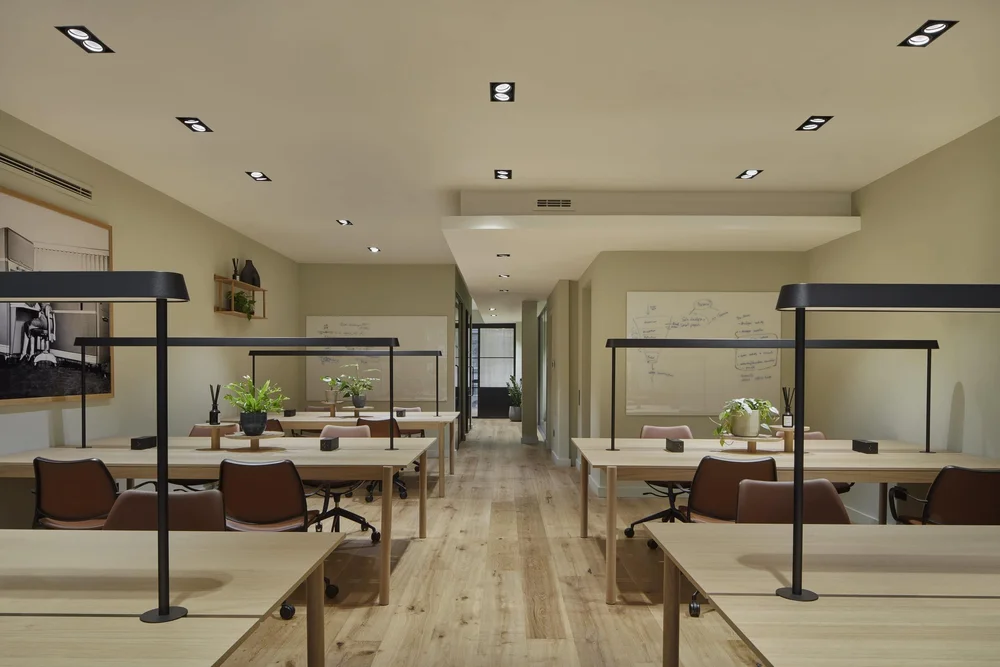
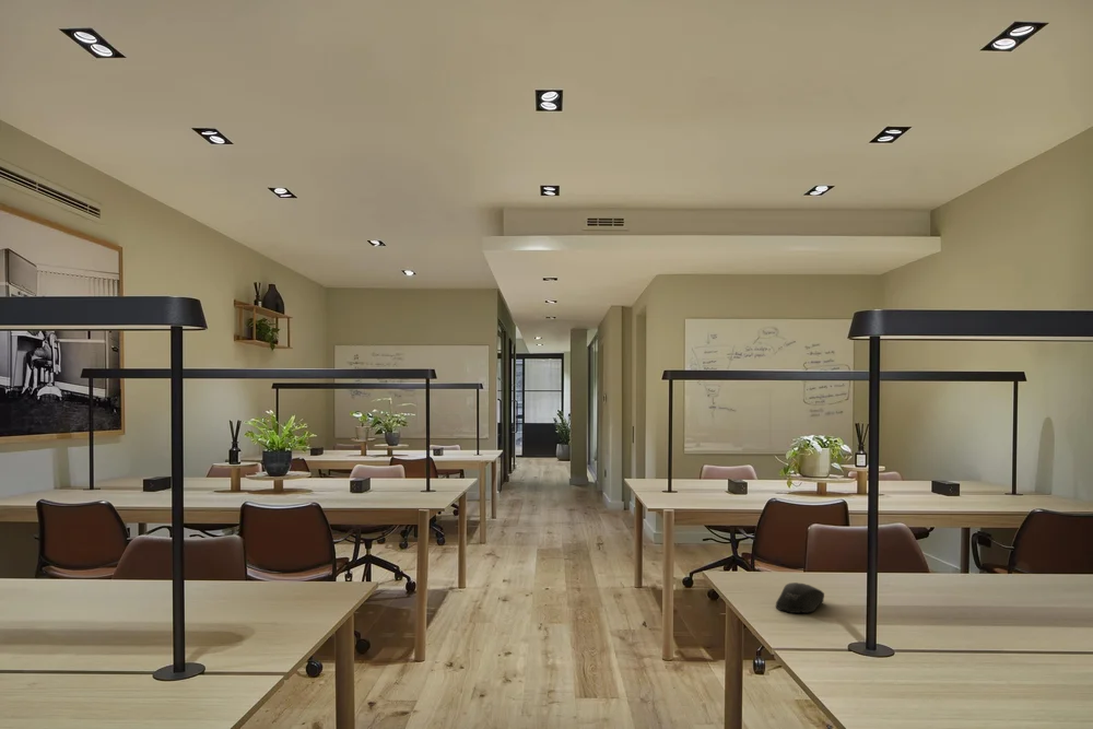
+ computer mouse (800, 592)
